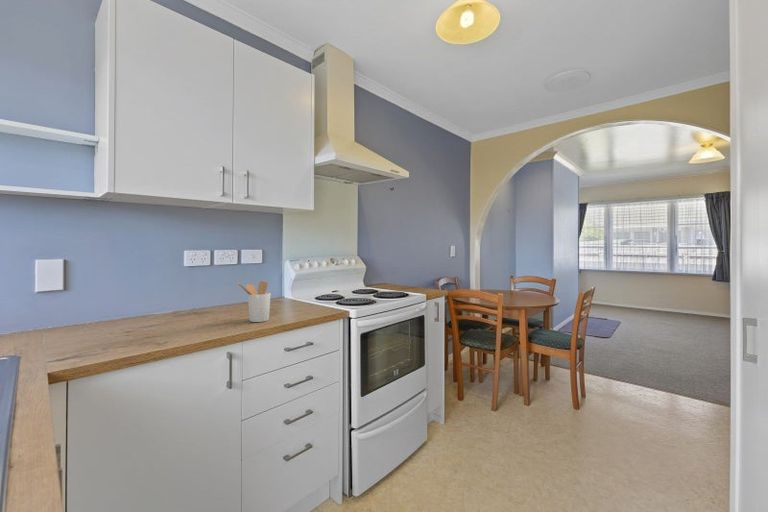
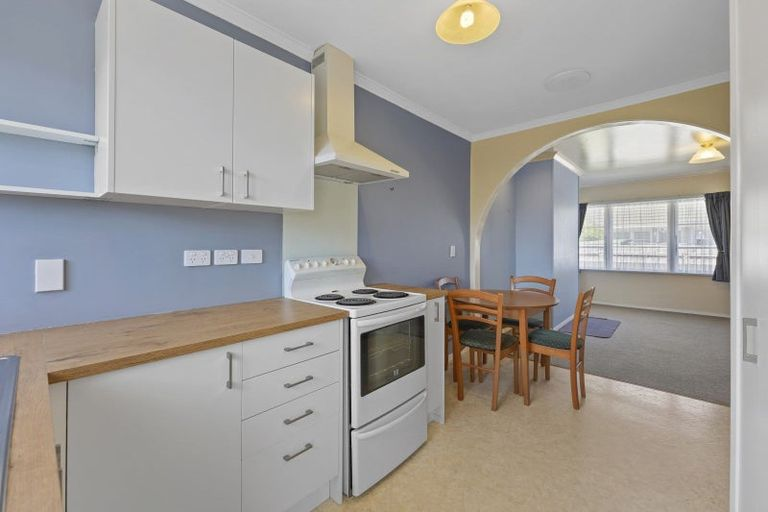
- utensil holder (253, 300)
